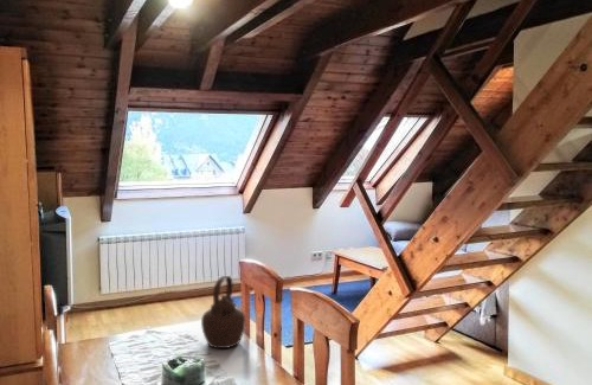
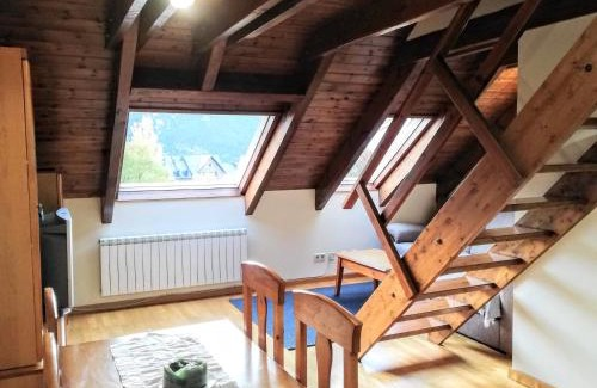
- teapot (225, 308)
